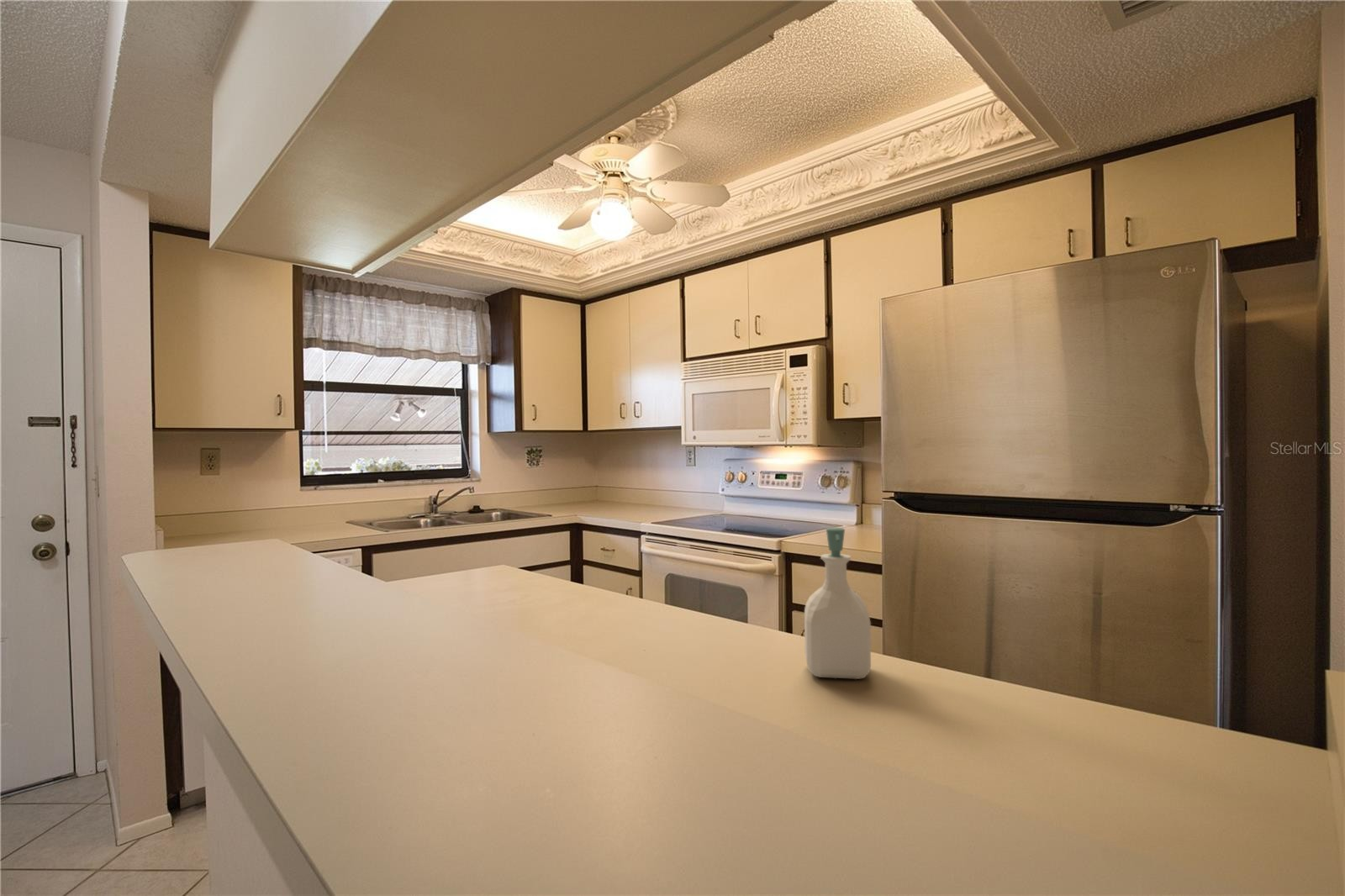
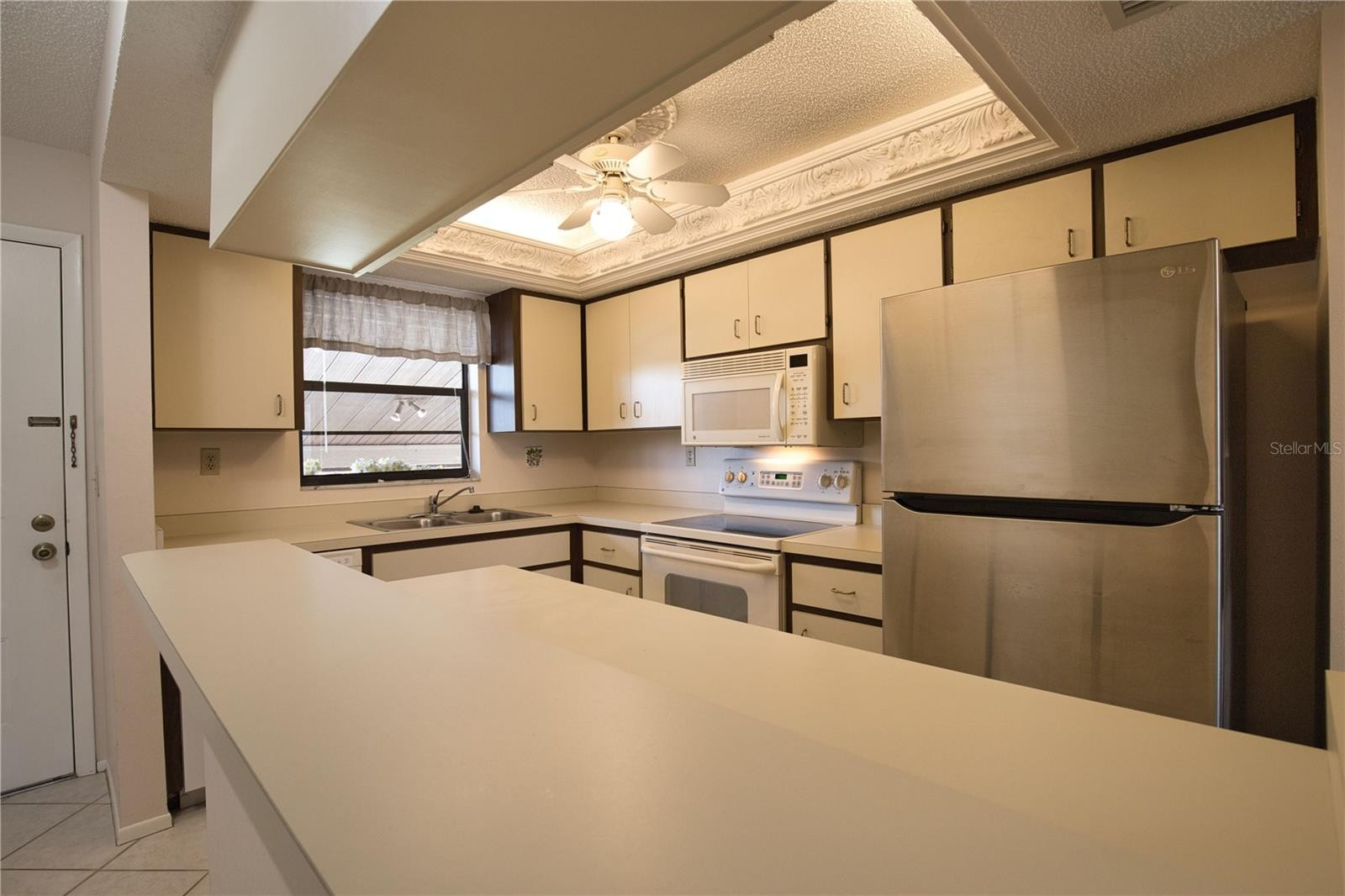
- soap bottle (836, 599)
